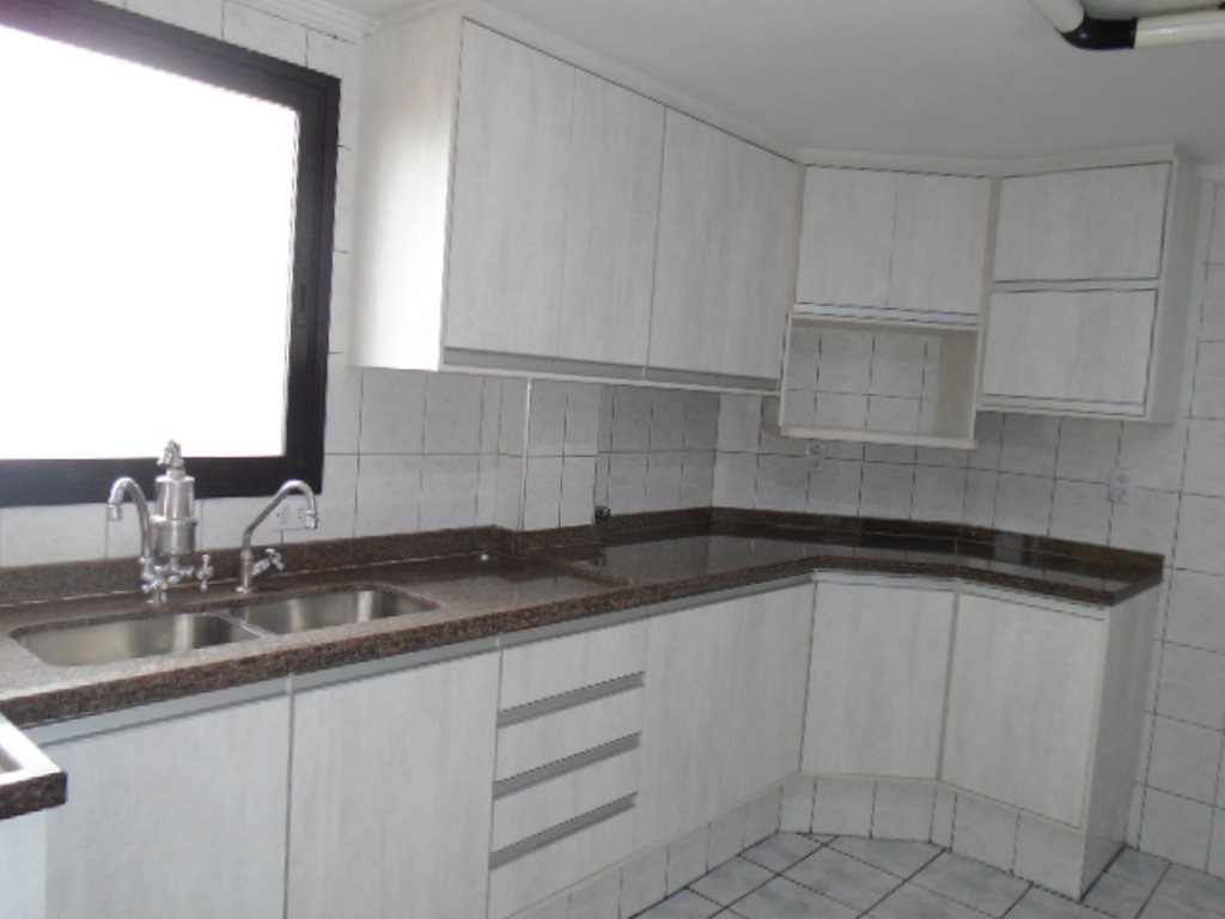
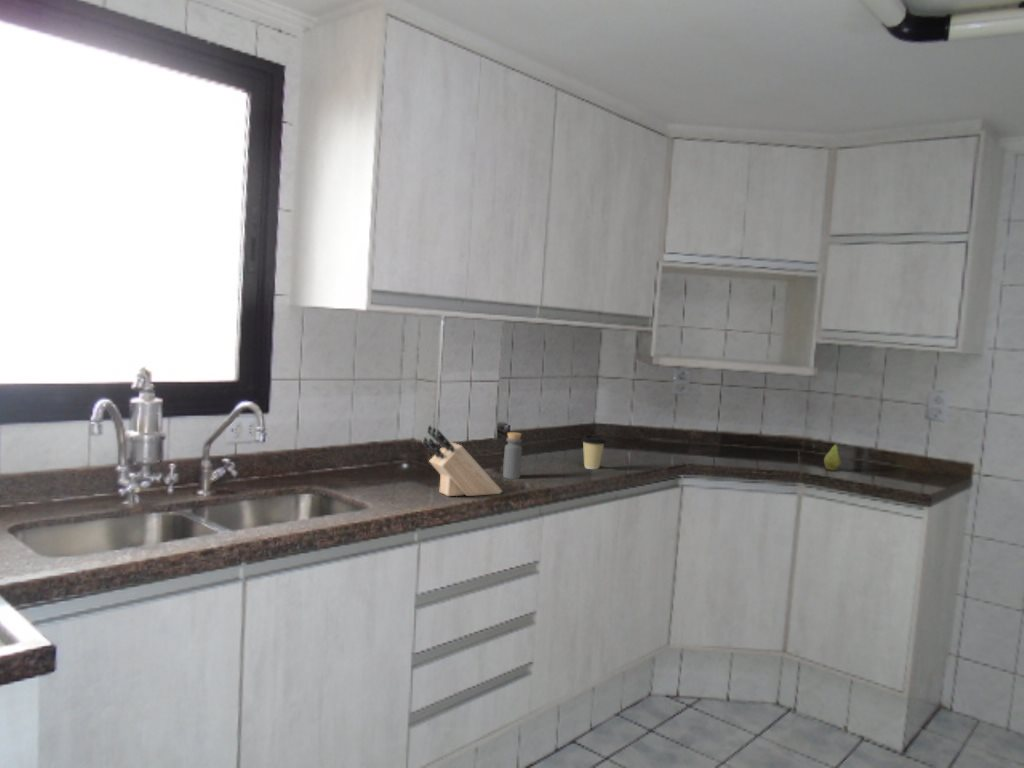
+ knife block (461, 459)
+ fruit (832, 455)
+ bottle (512, 455)
+ coffee cup (592, 452)
